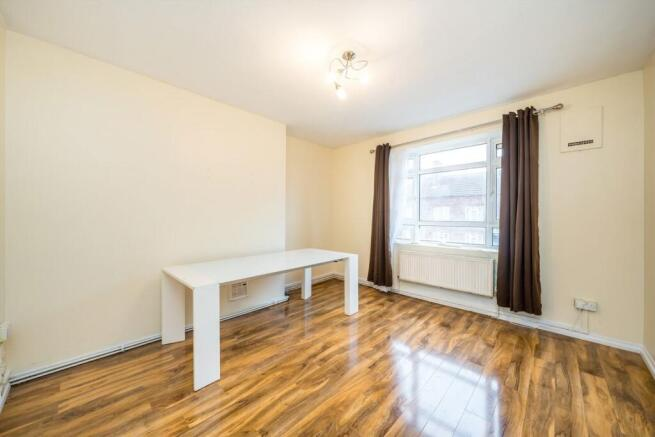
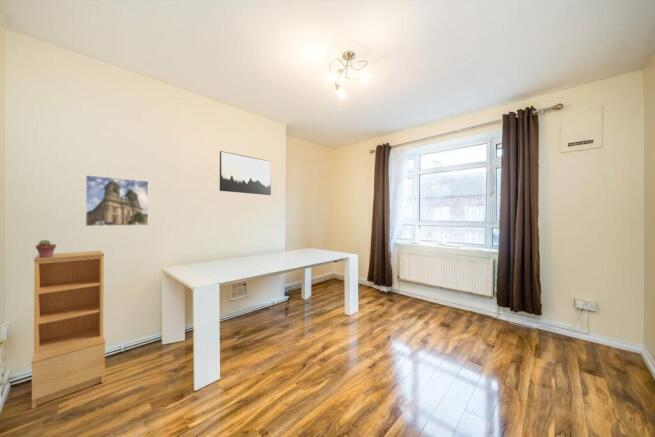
+ potted succulent (45, 248)
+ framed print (119, 202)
+ bookshelf (71, 318)
+ wall art (247, 174)
